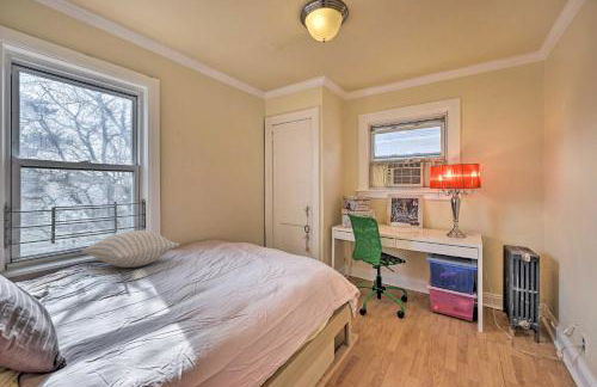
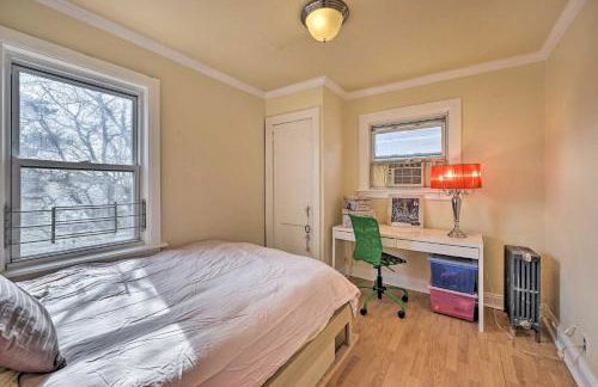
- pillow (133, 247)
